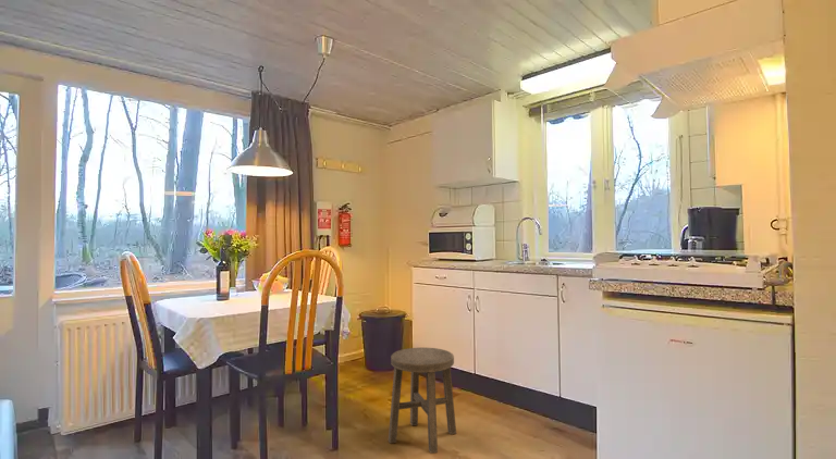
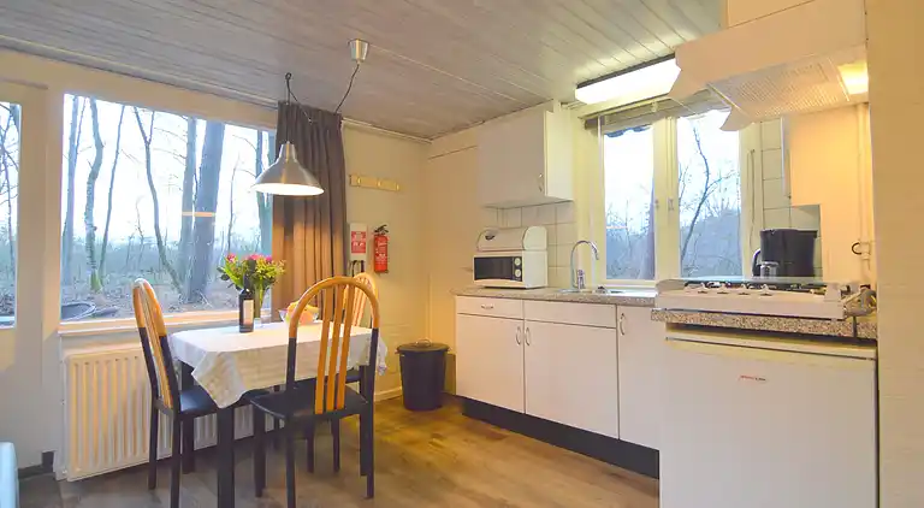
- stool (421, 397)
